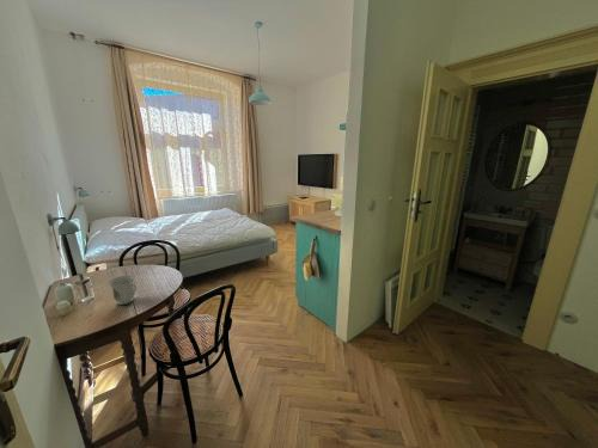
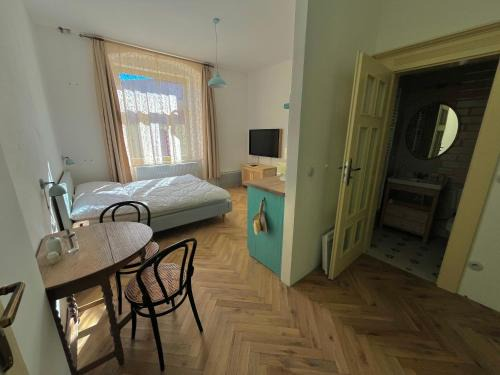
- mug (126, 291)
